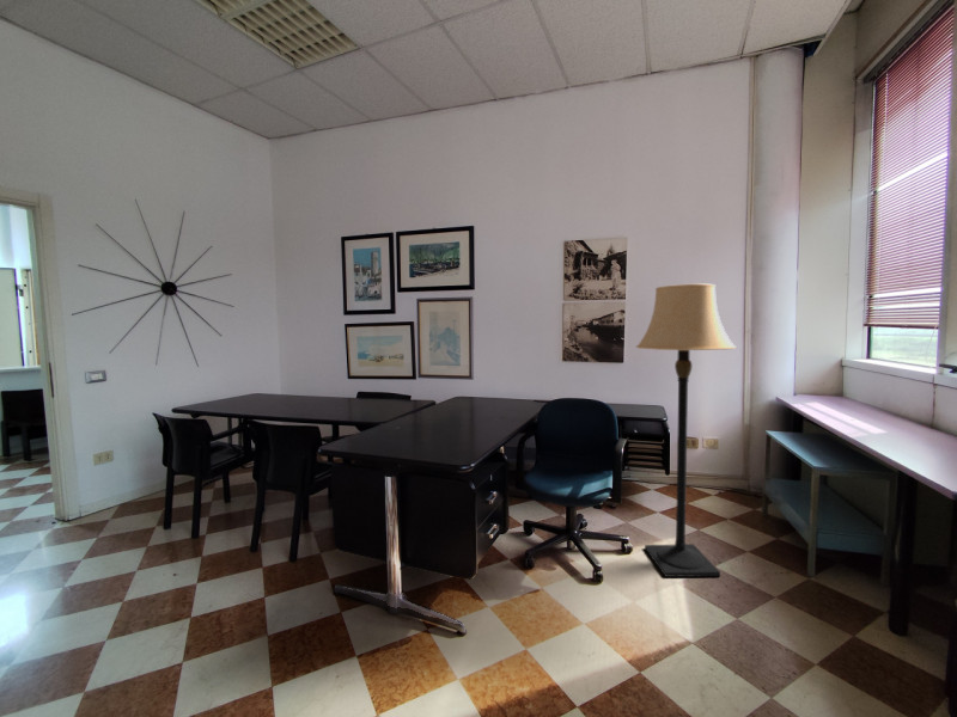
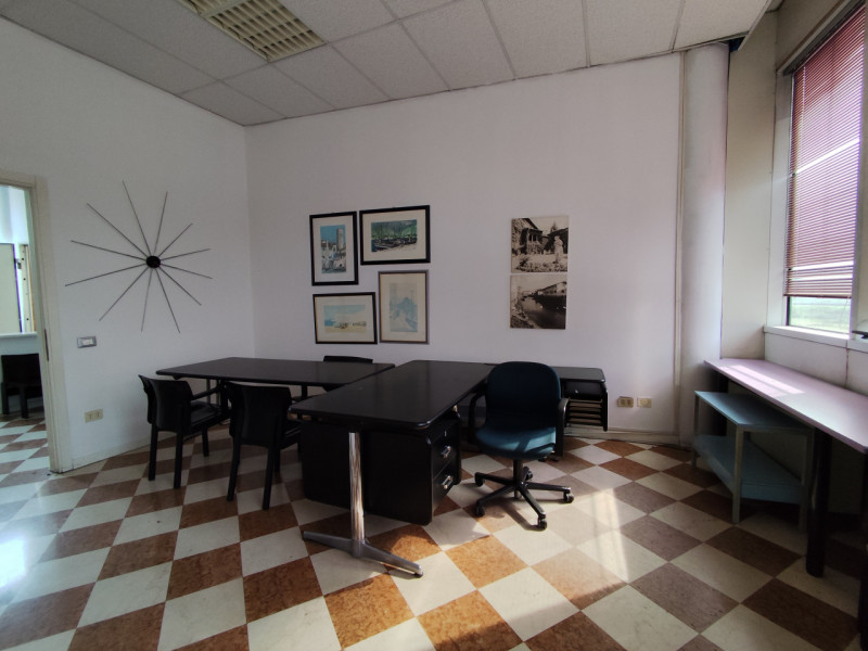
- lamp (682, 427)
